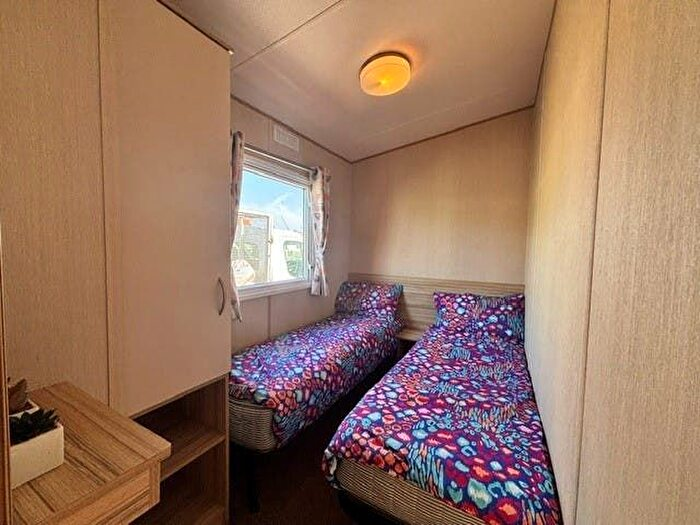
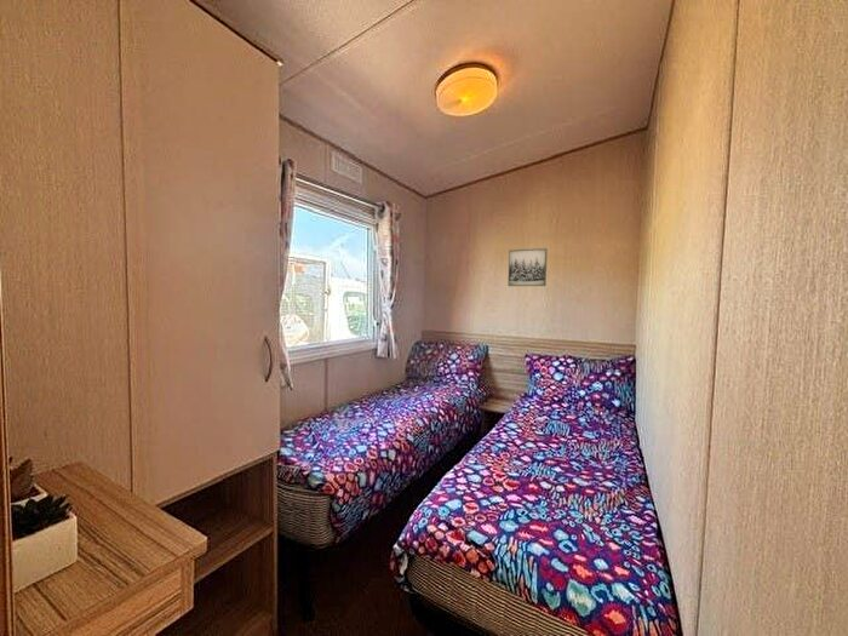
+ wall art (527, 268)
